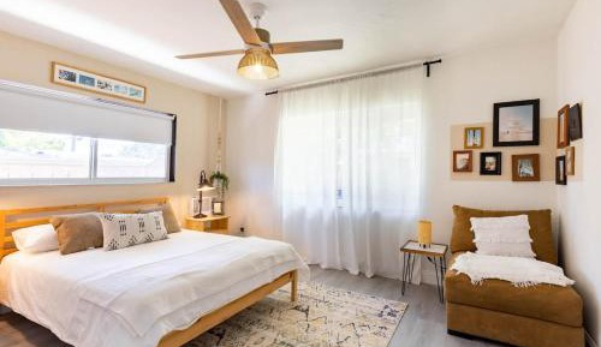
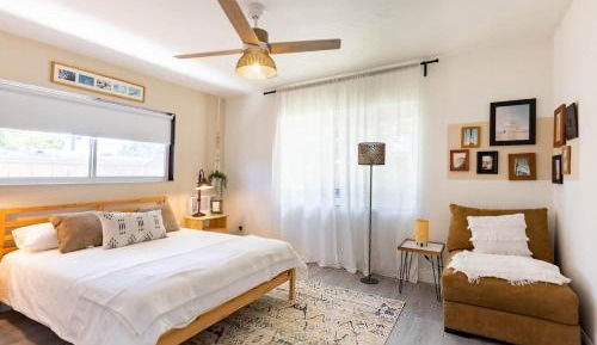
+ floor lamp (370, 211)
